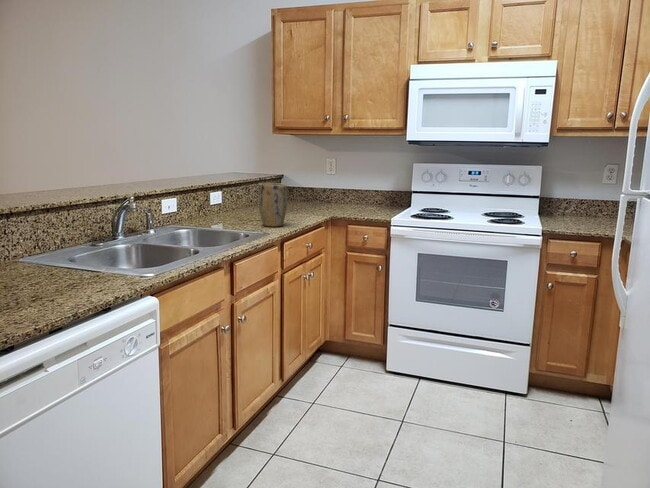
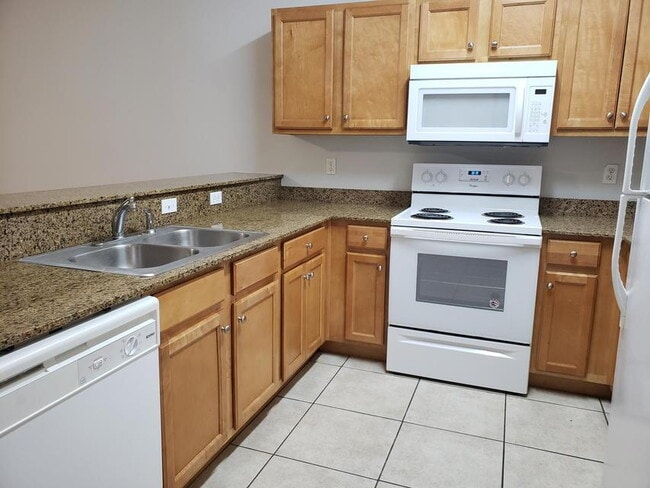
- plant pot (272, 204)
